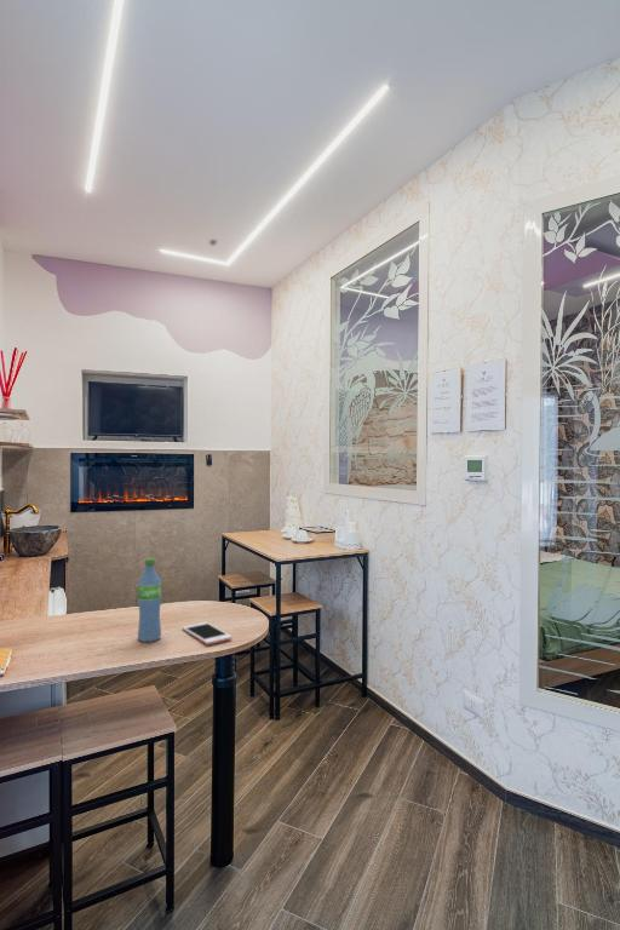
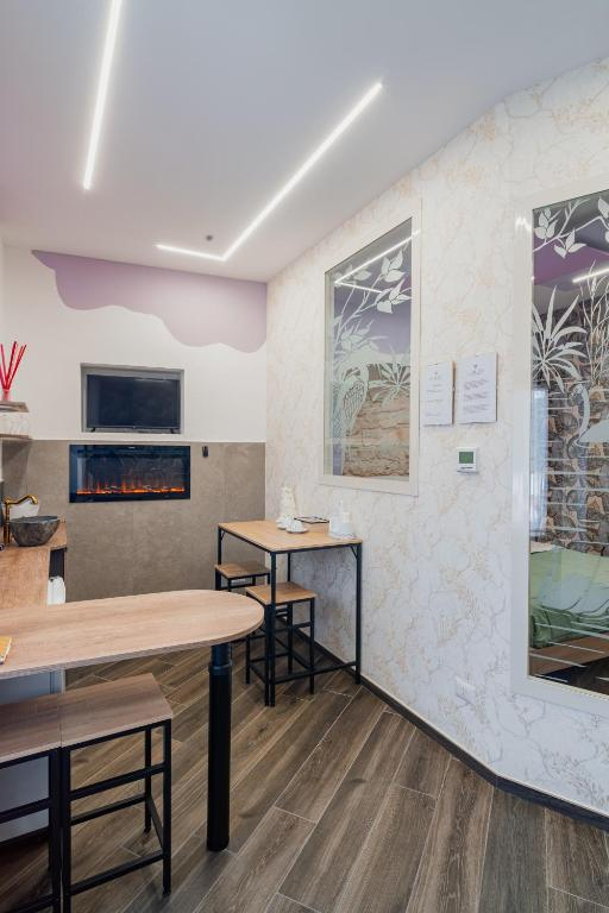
- cell phone (206, 632)
- water bottle (149, 598)
